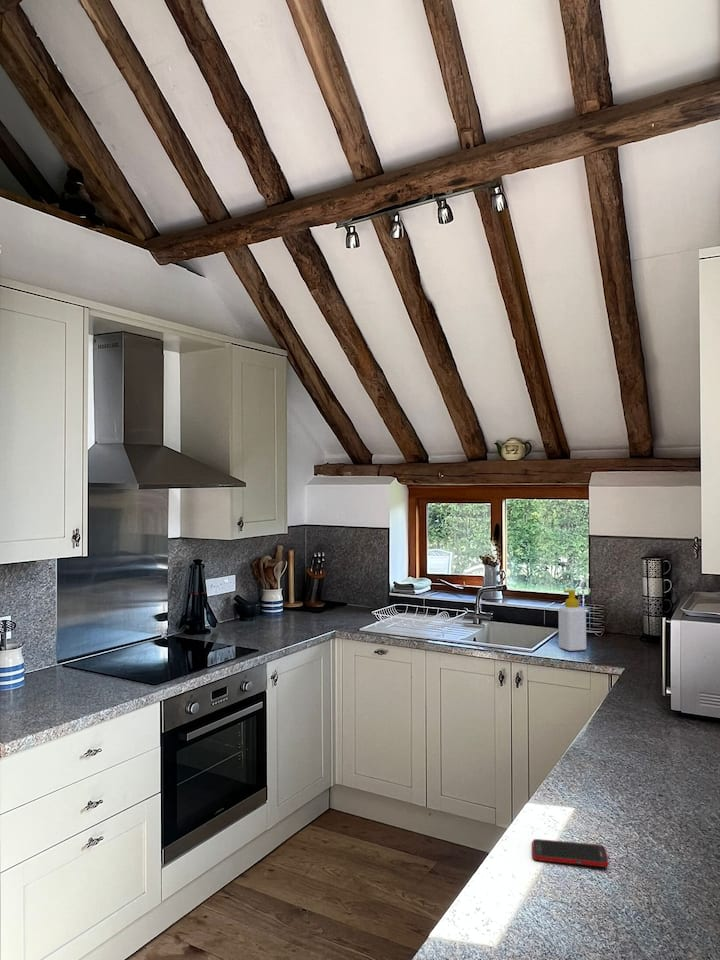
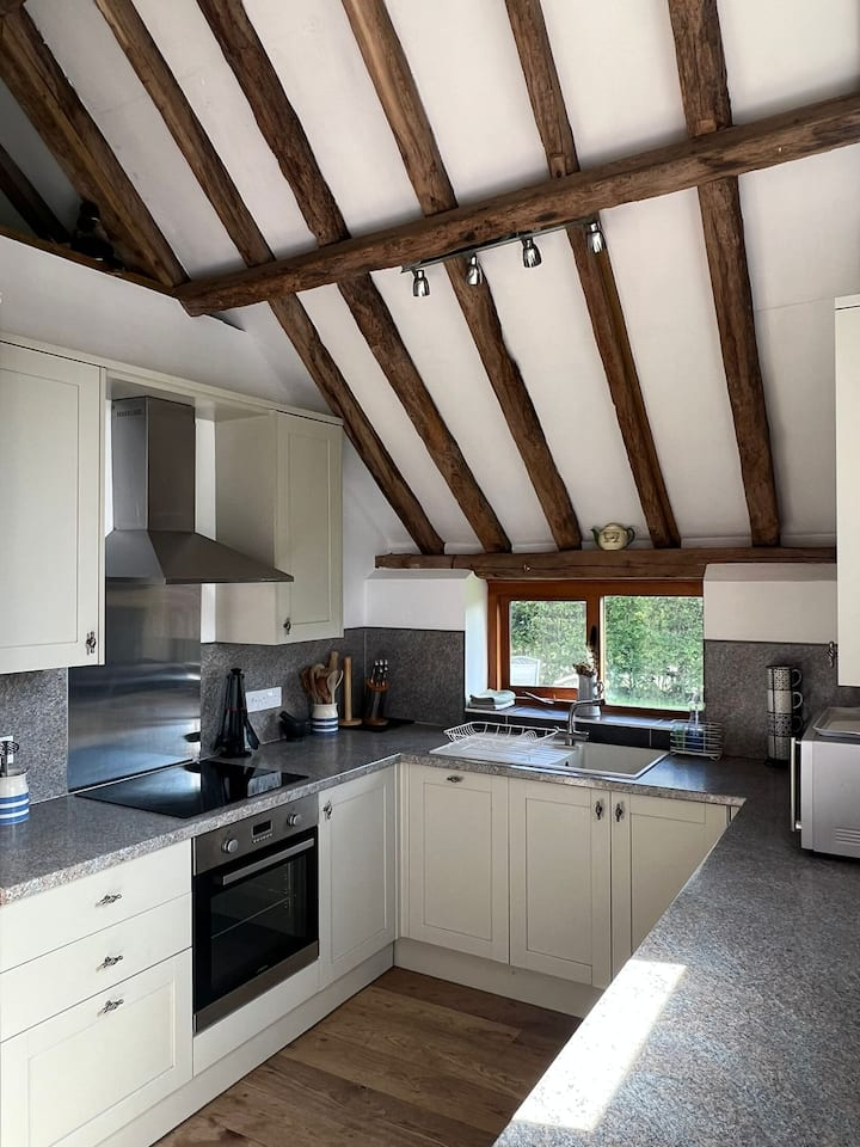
- soap bottle (572, 619)
- cell phone (569, 852)
